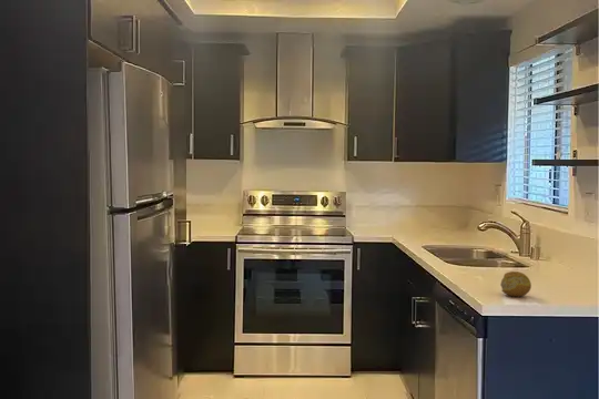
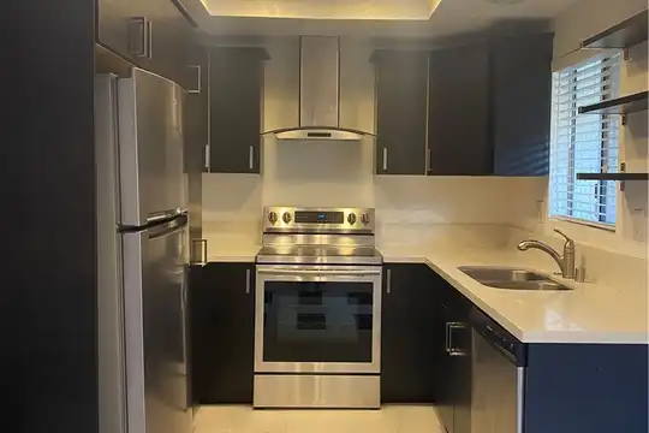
- fruit (515, 283)
